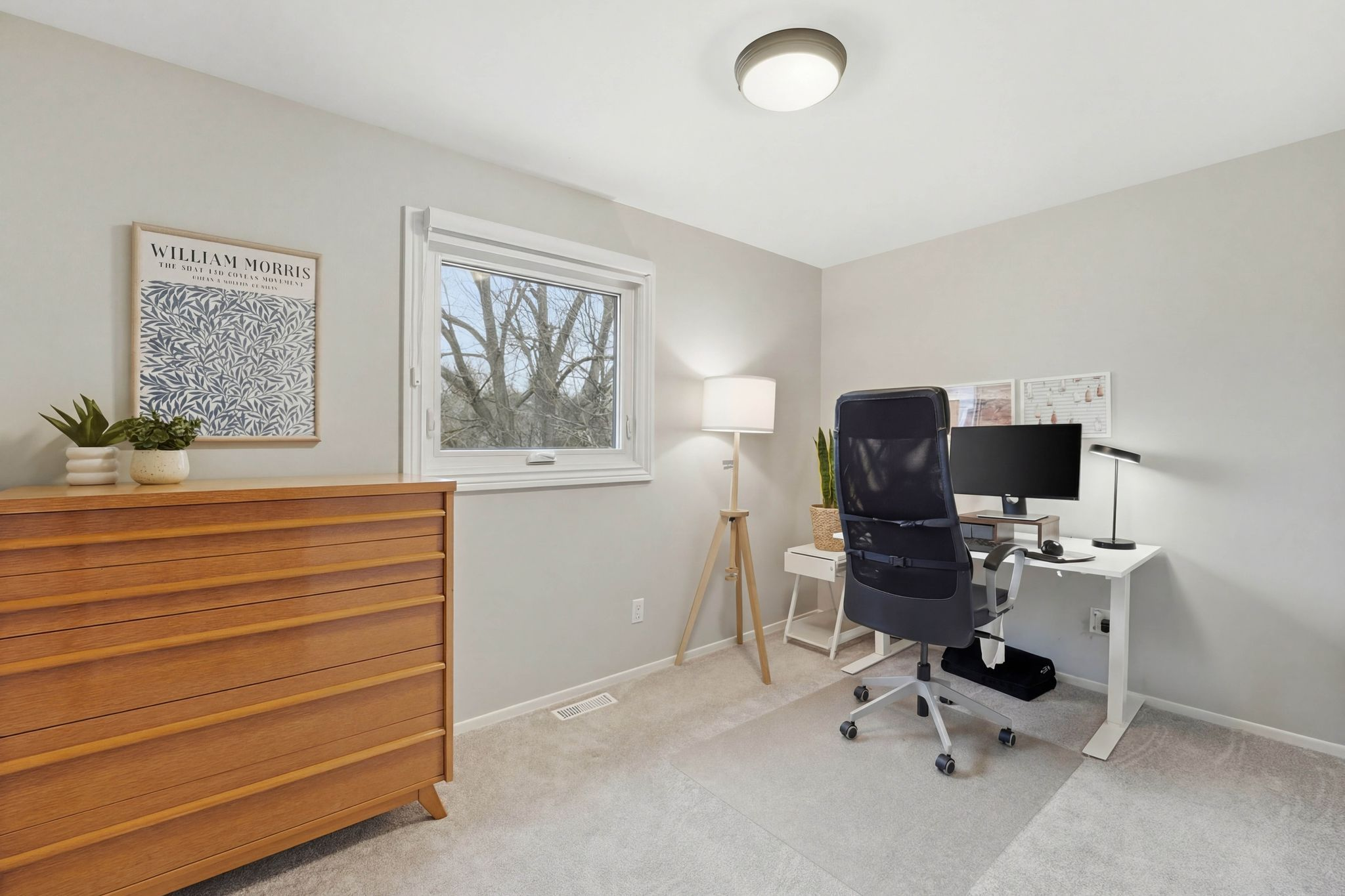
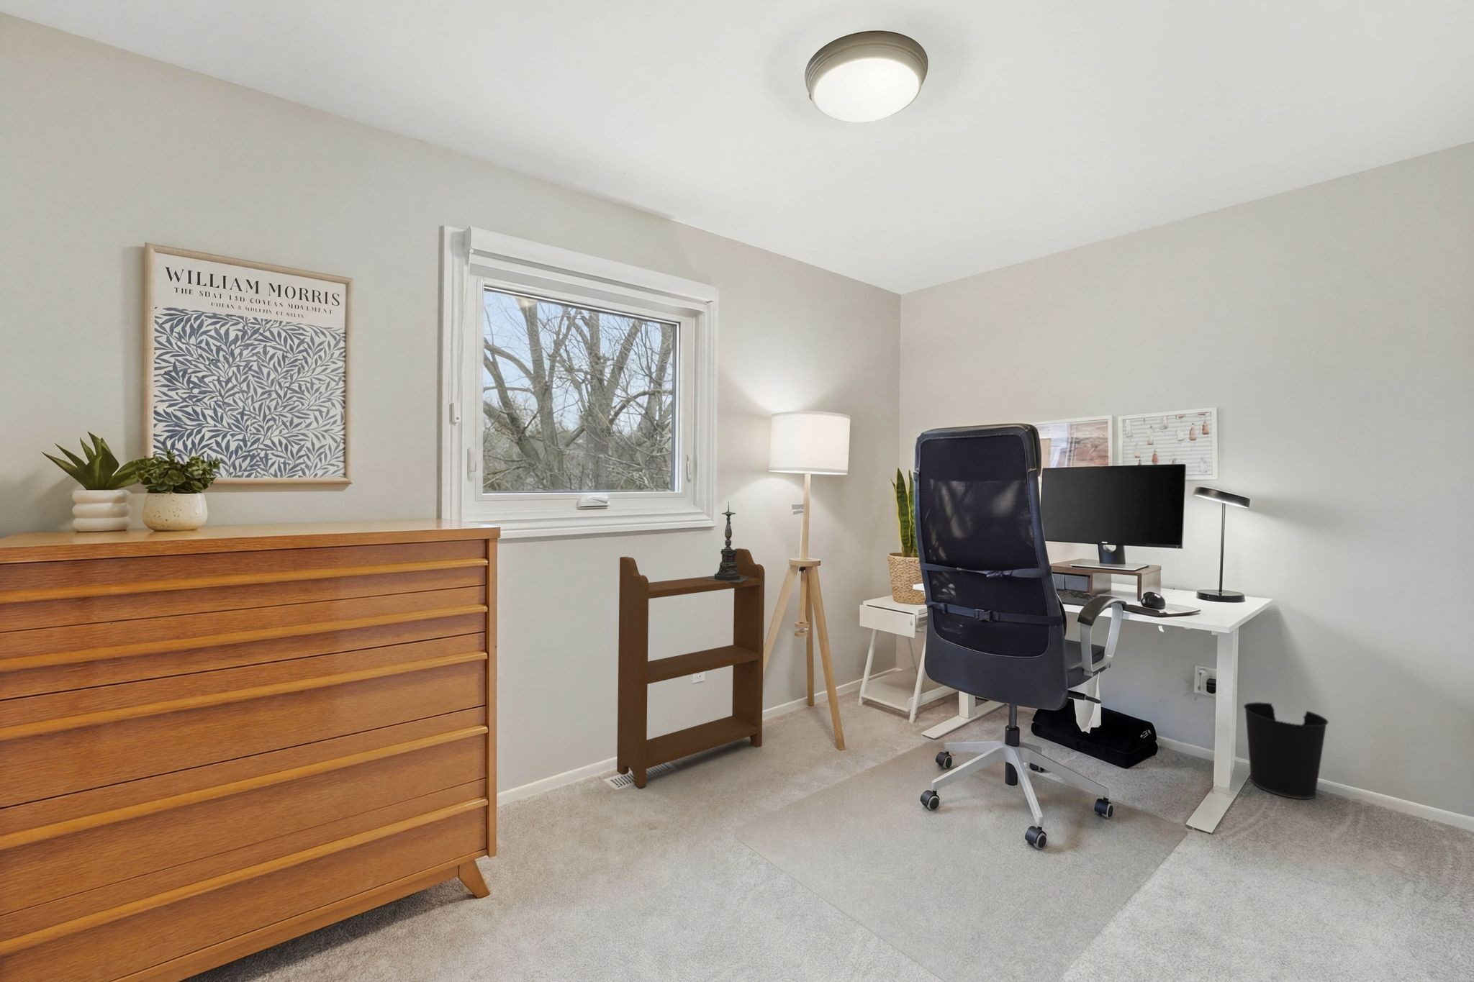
+ bookshelf (694, 656)
+ wastebasket (1283, 751)
+ candle holder (729, 539)
